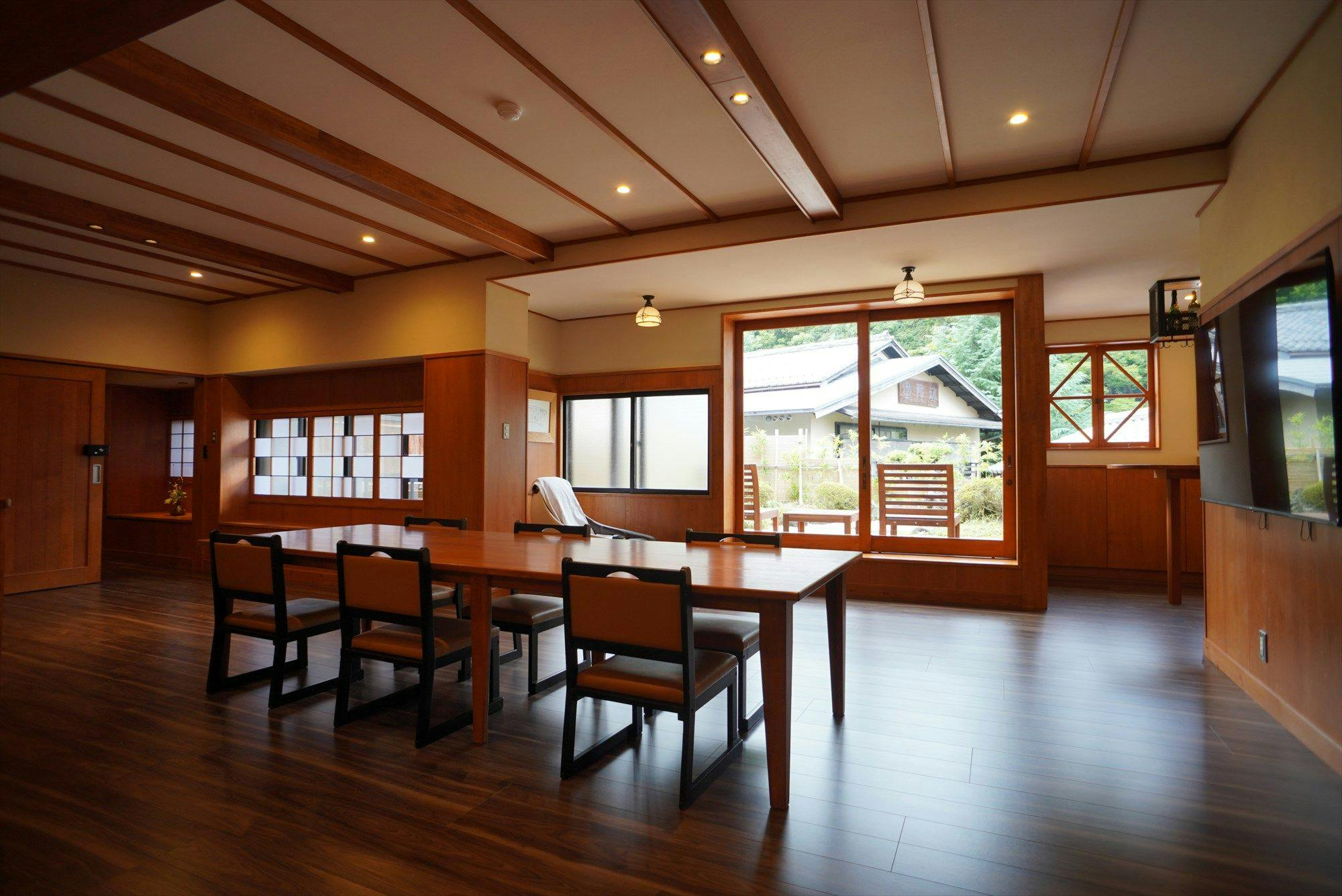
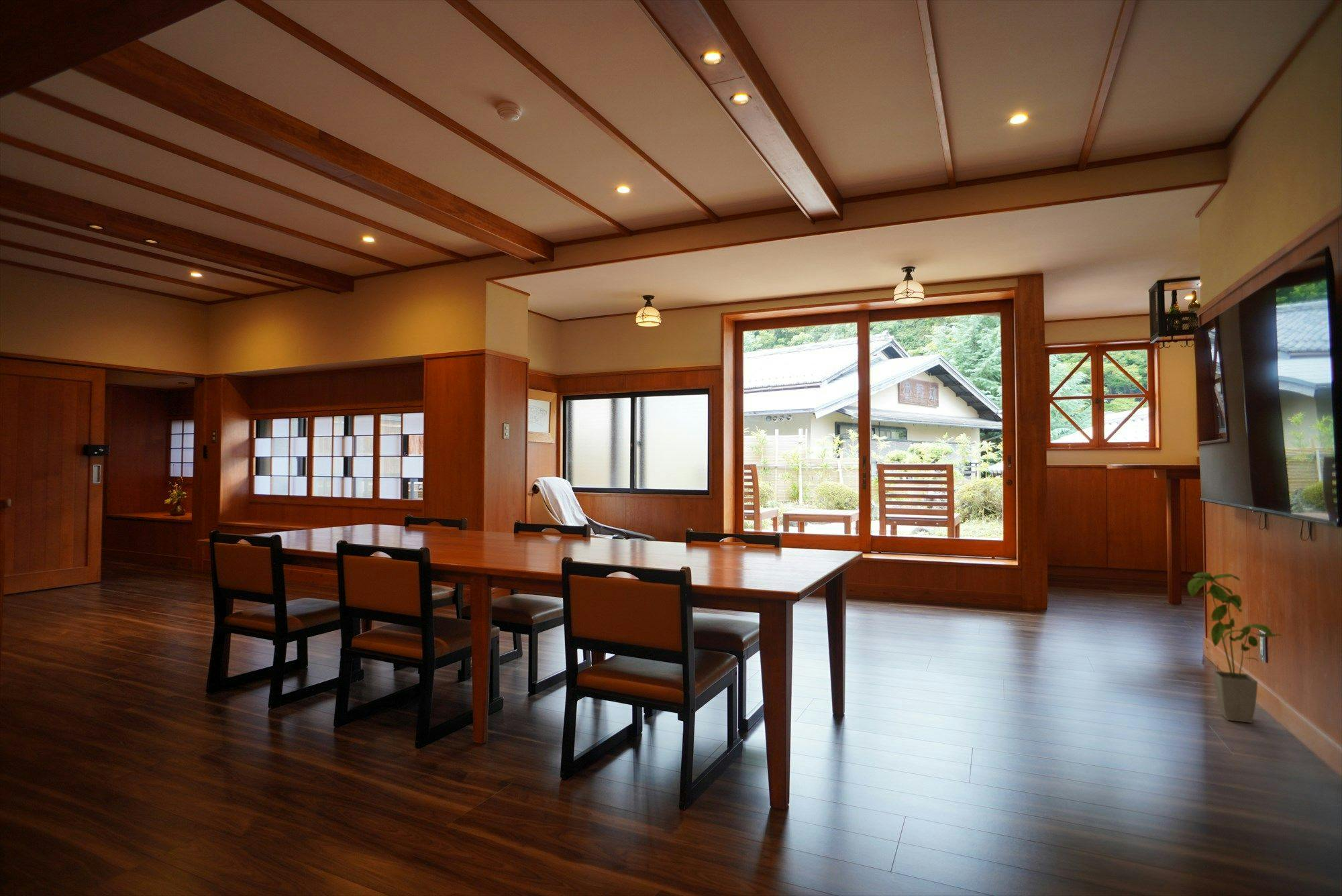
+ house plant (1231, 647)
